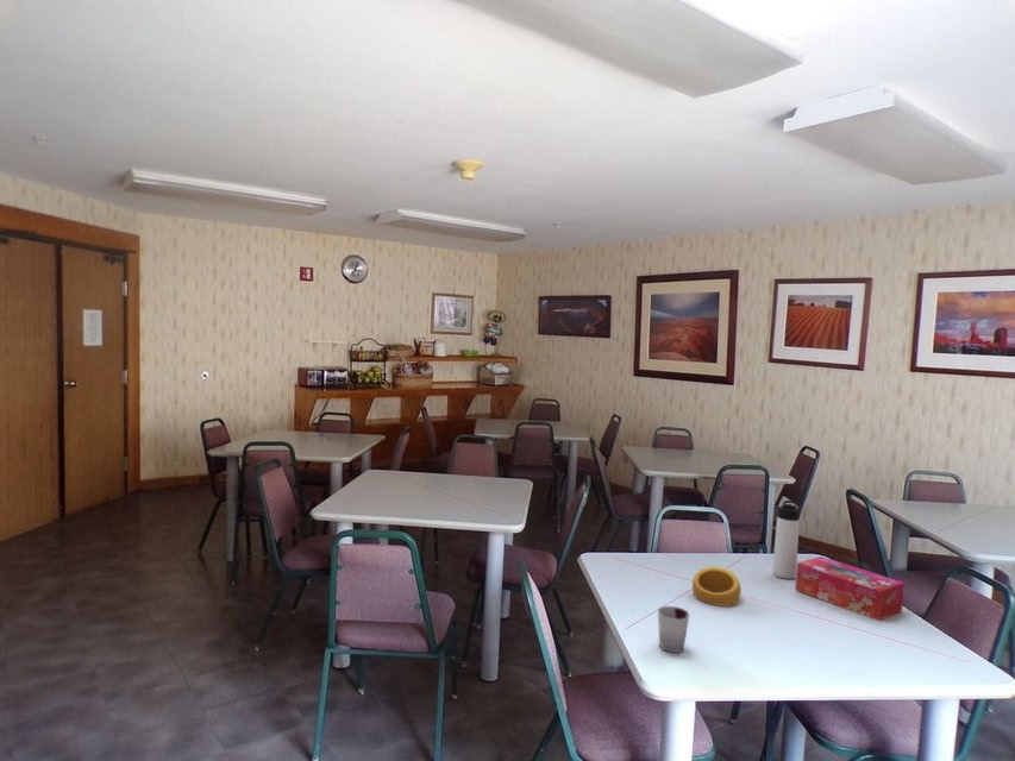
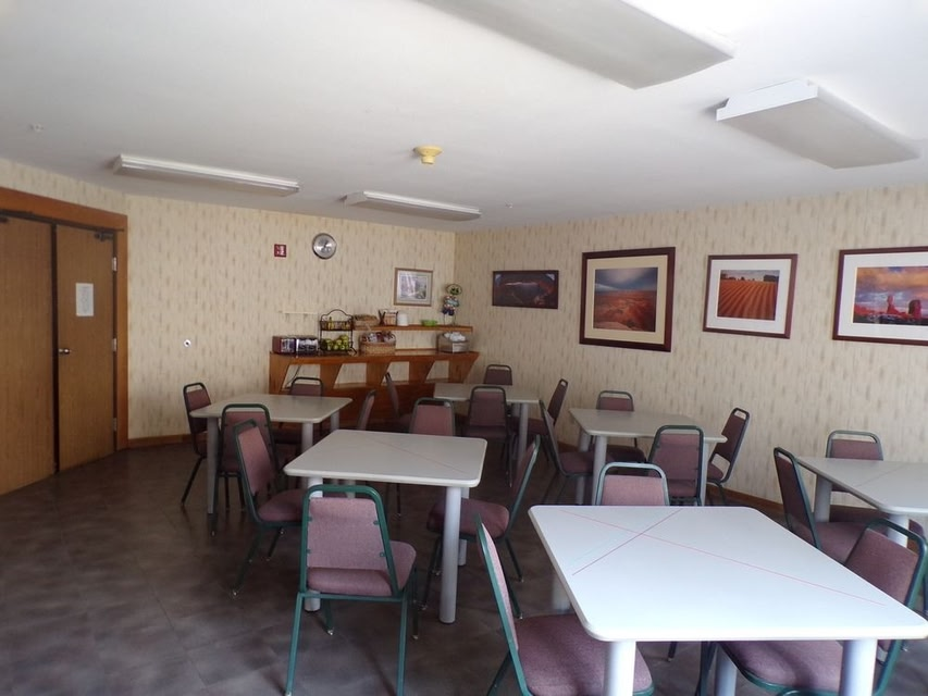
- cup (672, 627)
- thermos bottle (787, 539)
- ring (716, 584)
- tissue box (847, 586)
